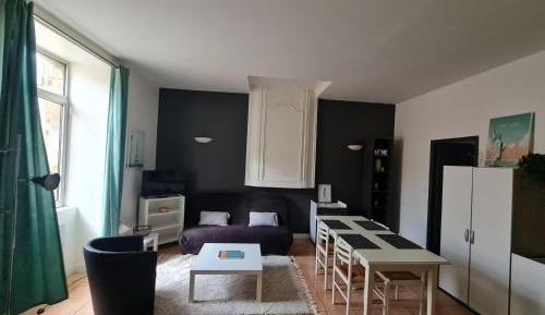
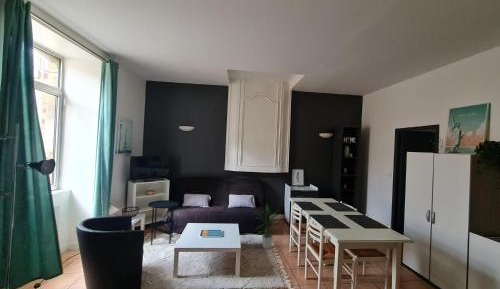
+ indoor plant (269, 226)
+ side table (162, 222)
